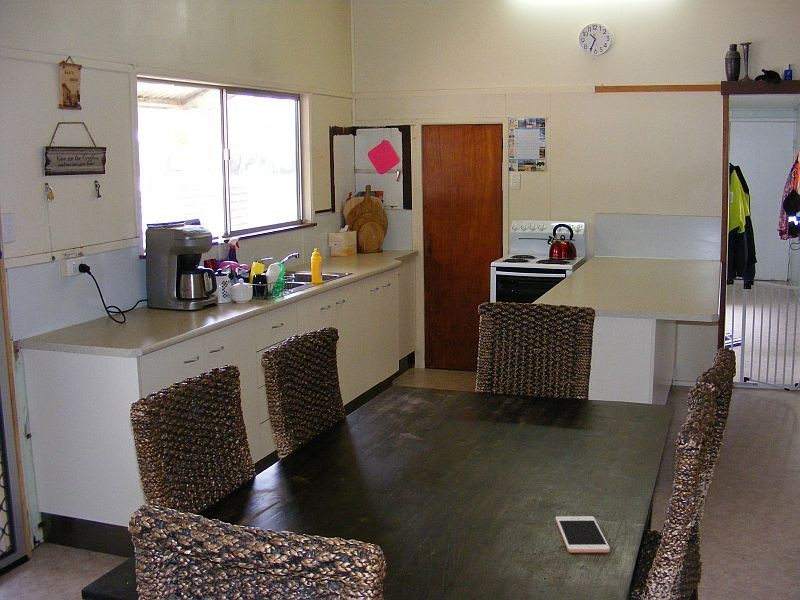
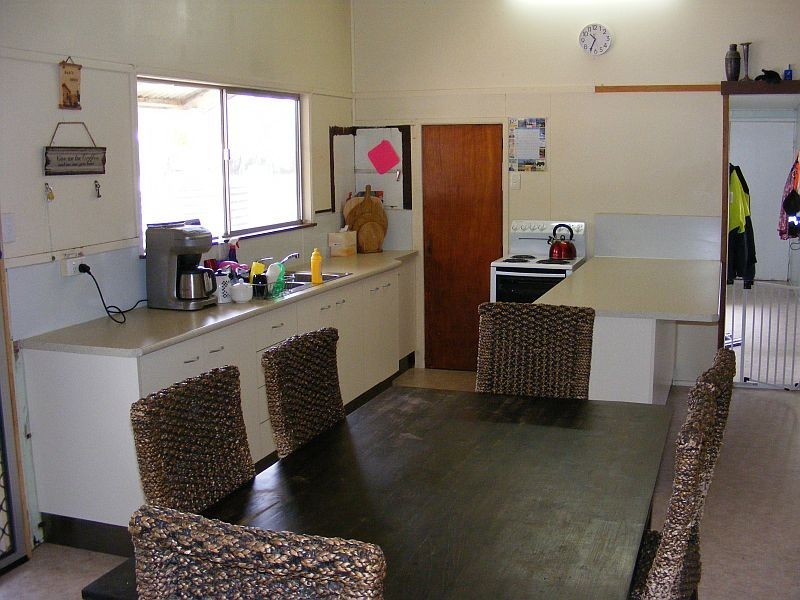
- cell phone (581, 533)
